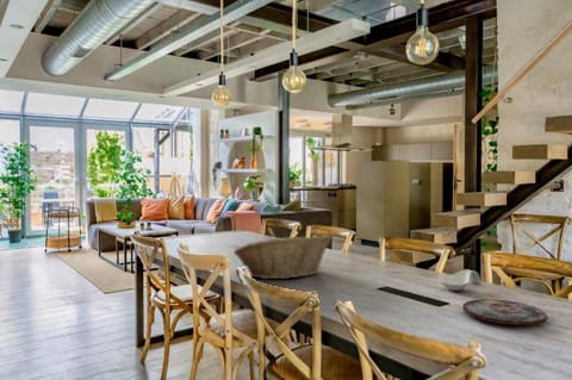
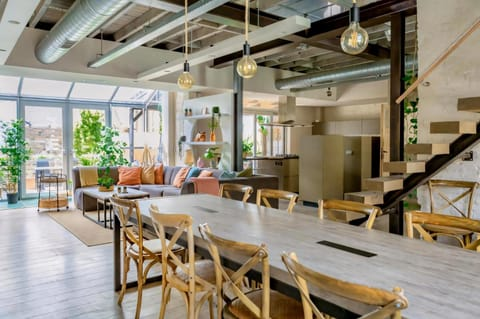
- spoon rest (461, 279)
- fruit basket (284, 253)
- plate (503, 311)
